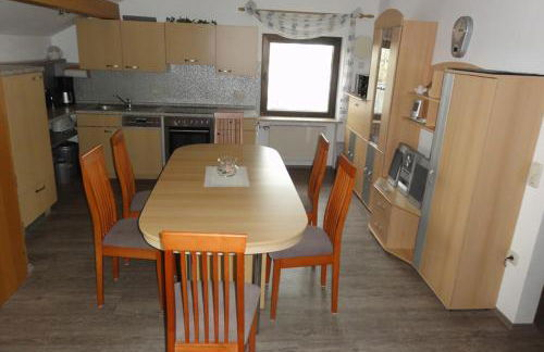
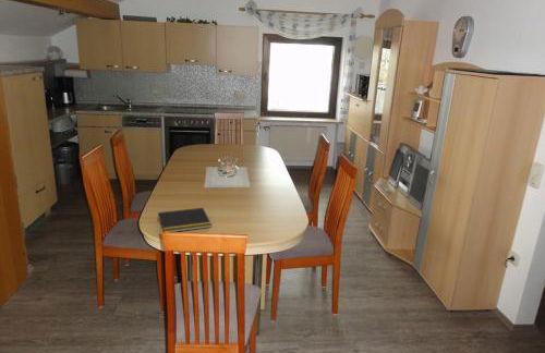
+ notepad (184, 219)
